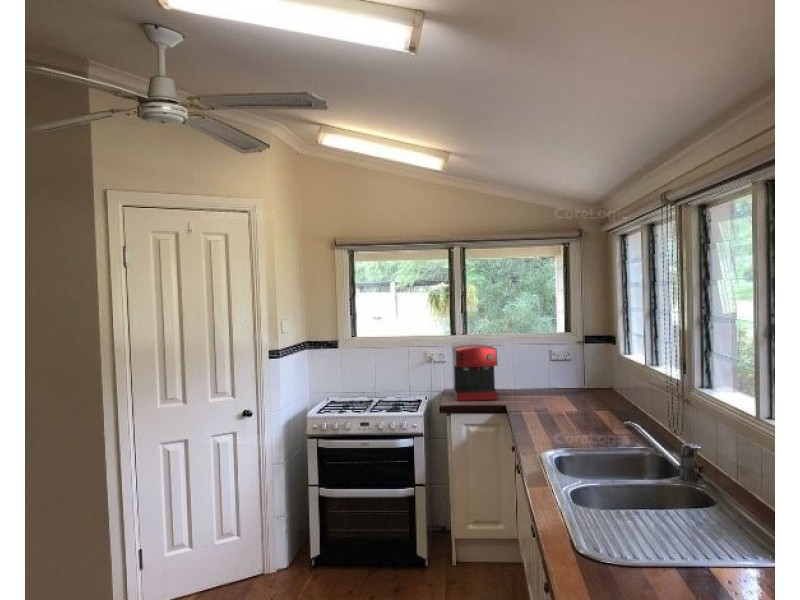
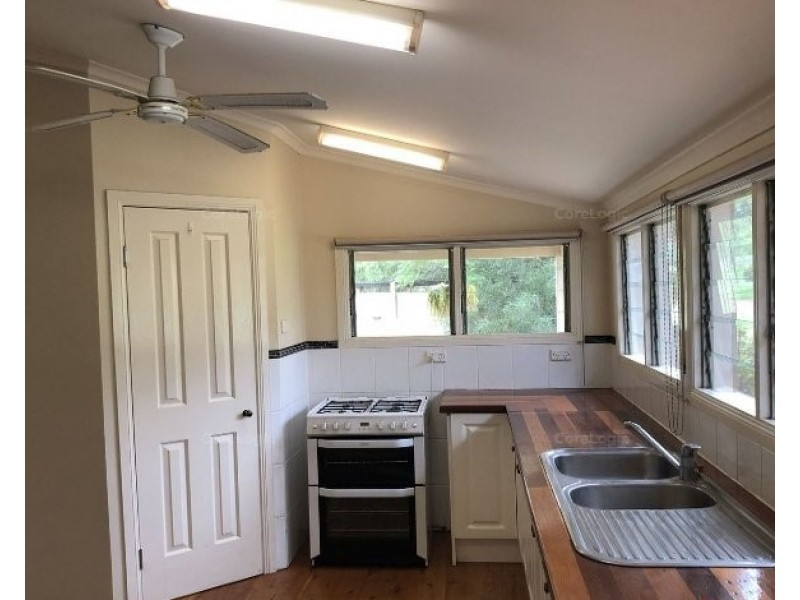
- coffee maker (474, 369)
